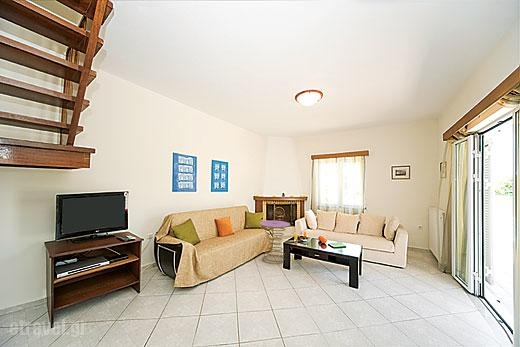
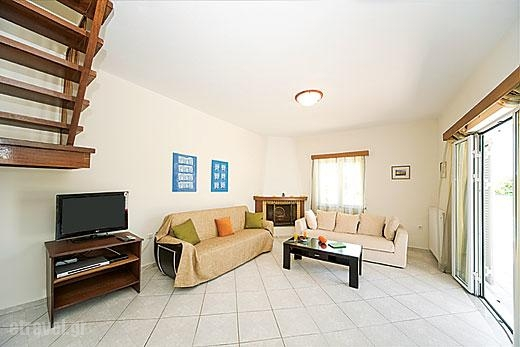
- side table (274, 243)
